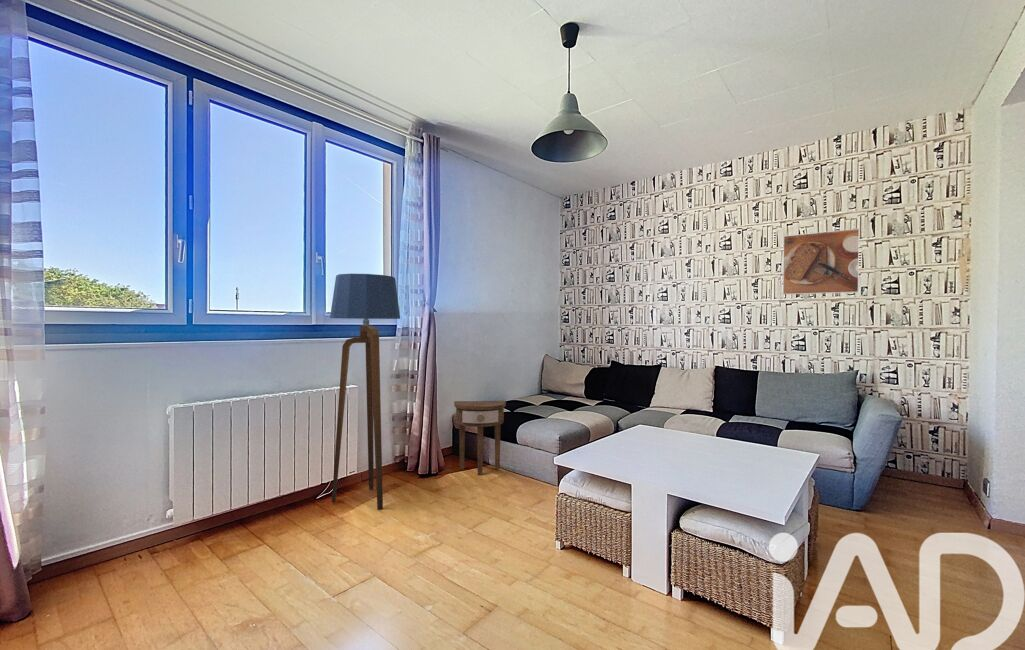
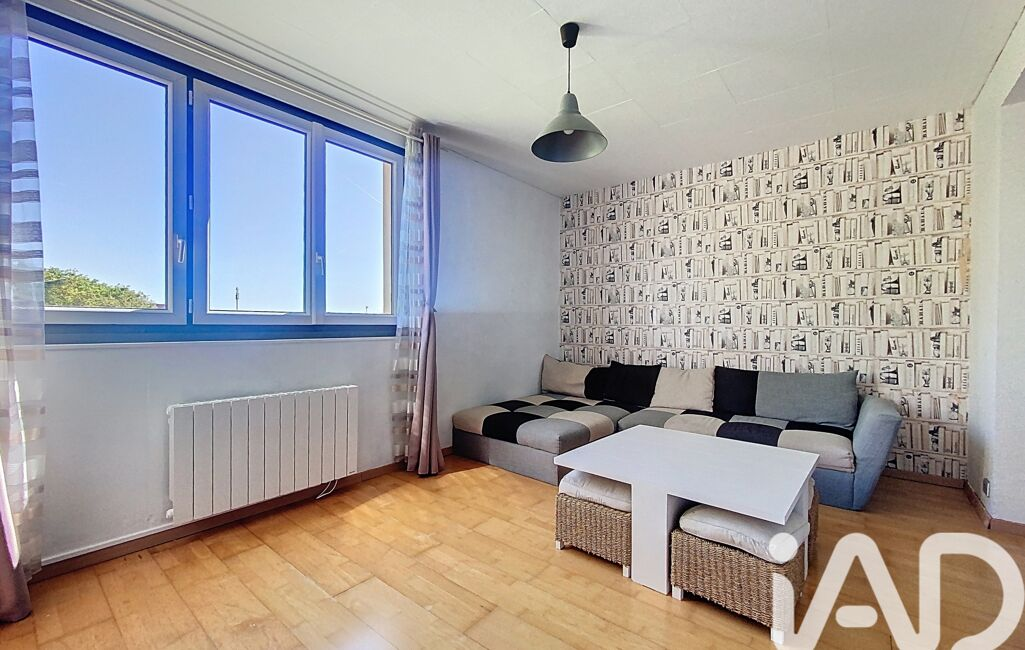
- floor lamp (367, 389)
- side table (480, 436)
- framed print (819, 263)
